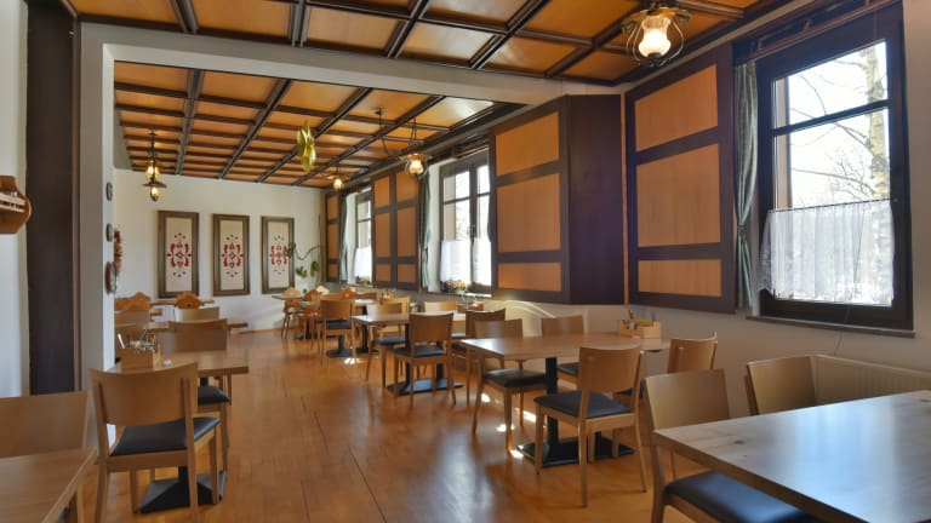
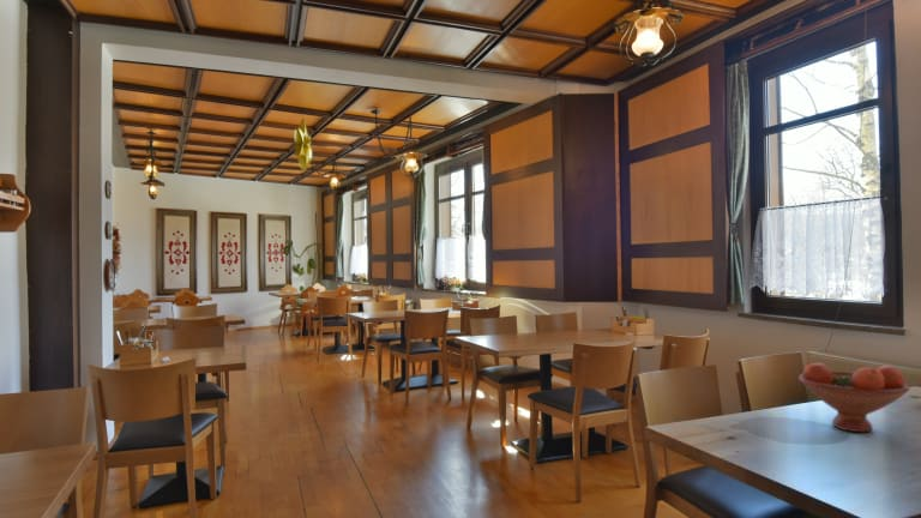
+ fruit bowl (850, 394)
